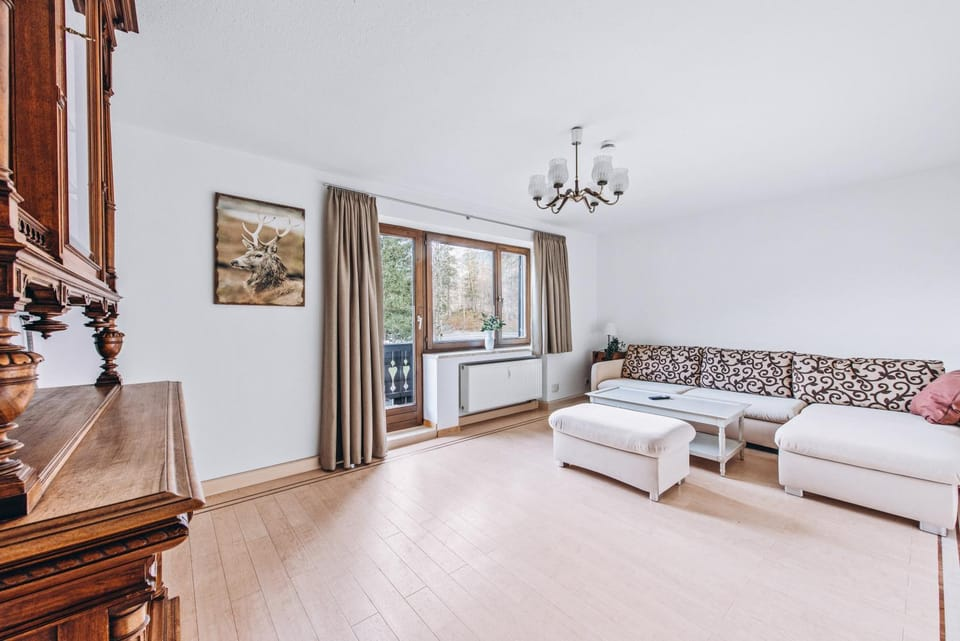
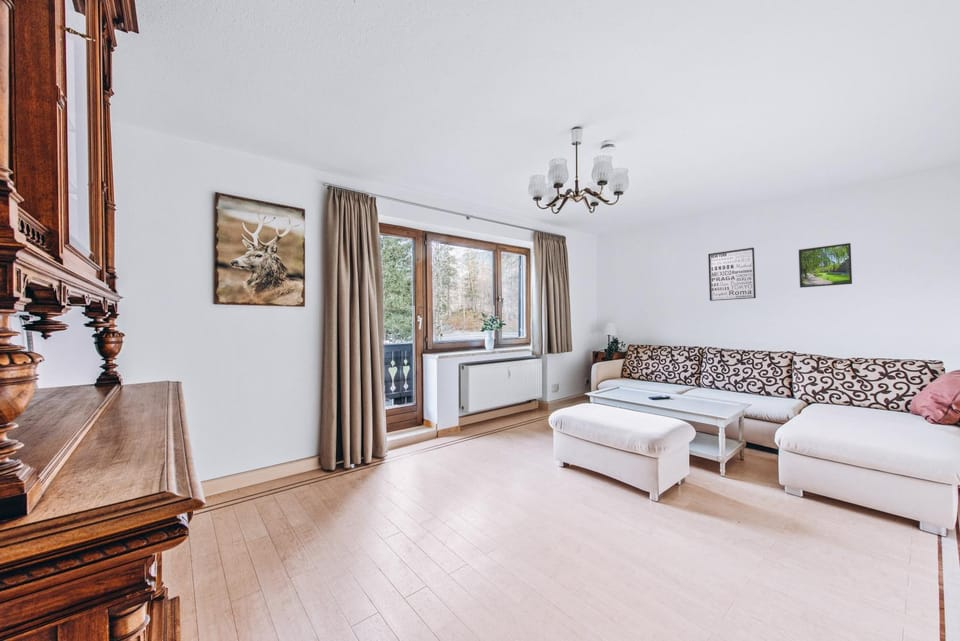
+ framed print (824, 266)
+ wall art (731, 275)
